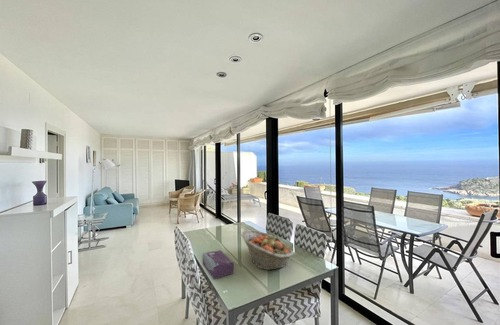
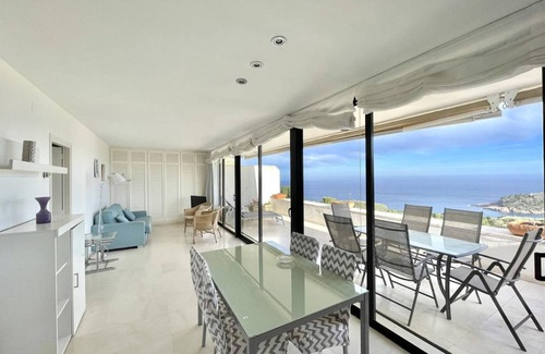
- tissue box (217, 262)
- fruit basket (266, 246)
